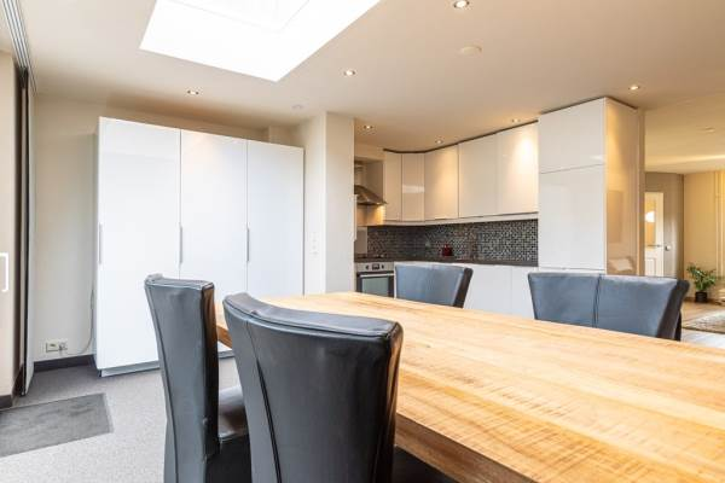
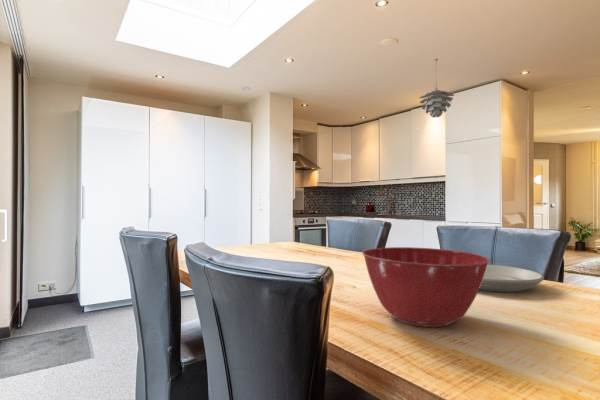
+ mixing bowl (422, 285)
+ pendant light (436, 87)
+ plate (492, 277)
